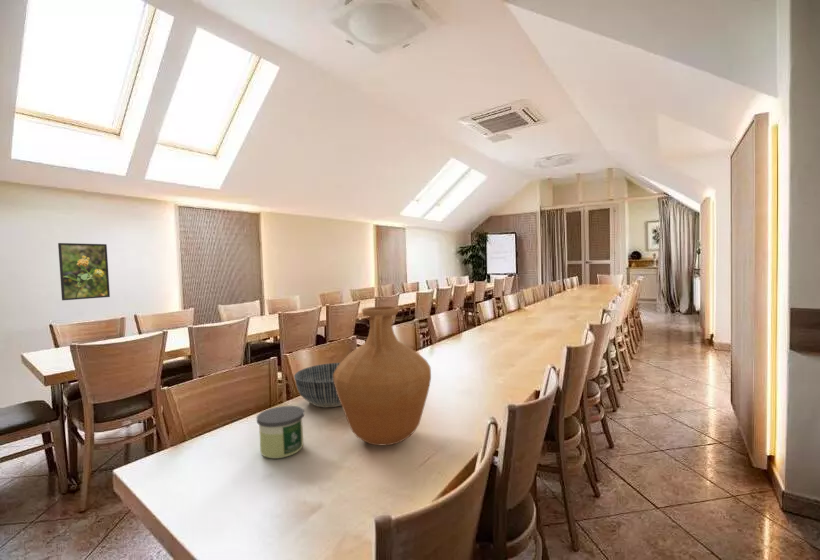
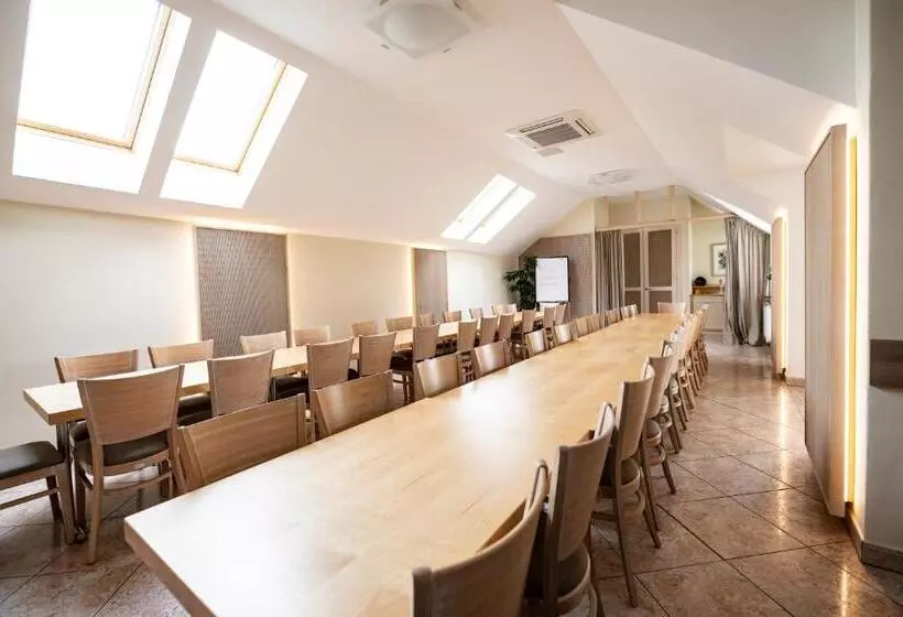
- candle (281, 431)
- vase (382, 373)
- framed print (85, 271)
- bowl (331, 385)
